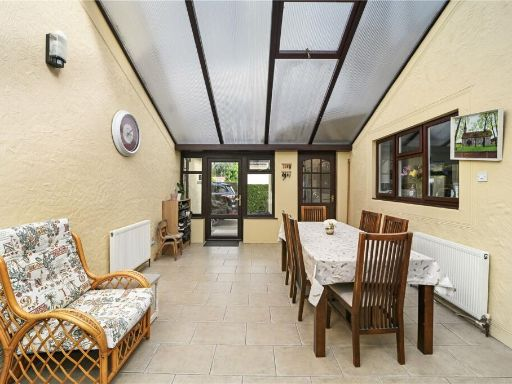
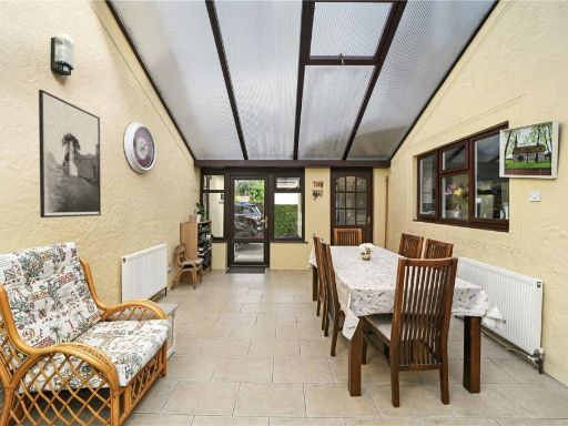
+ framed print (73, 161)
